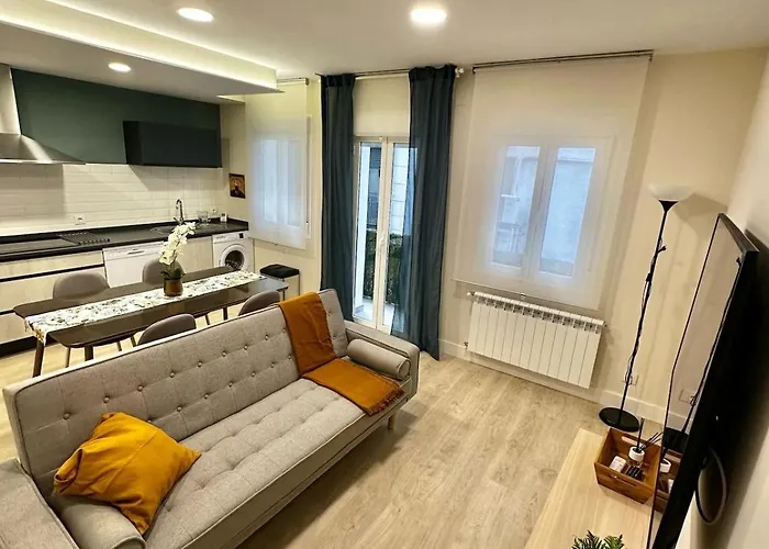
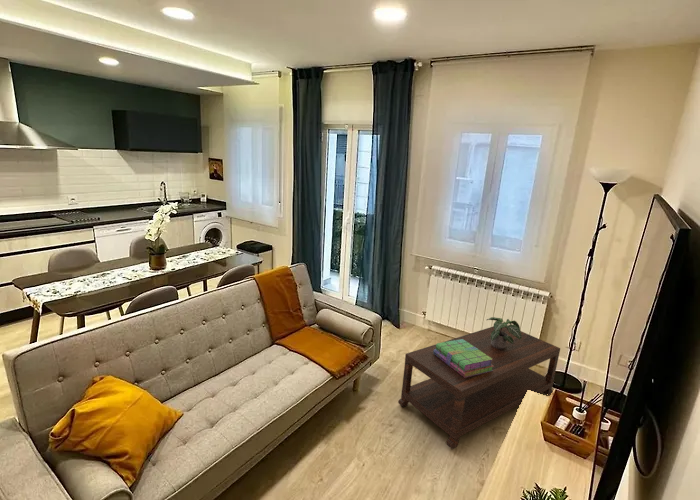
+ stack of books (462, 356)
+ potted plant (502, 333)
+ coffee table (482, 375)
